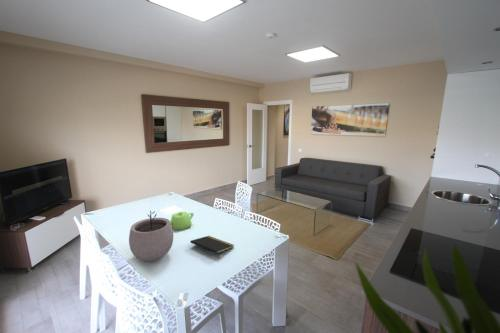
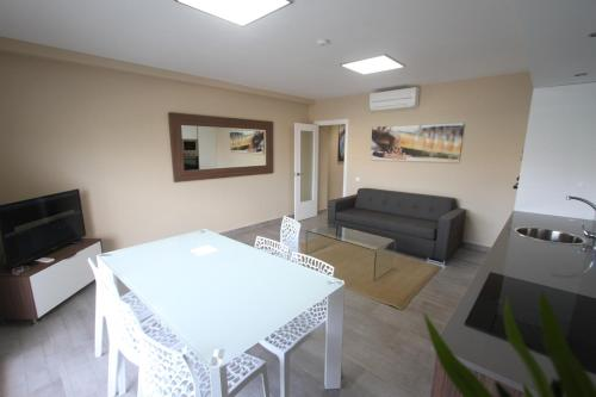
- notepad (212, 243)
- plant pot (151, 233)
- teapot (180, 219)
